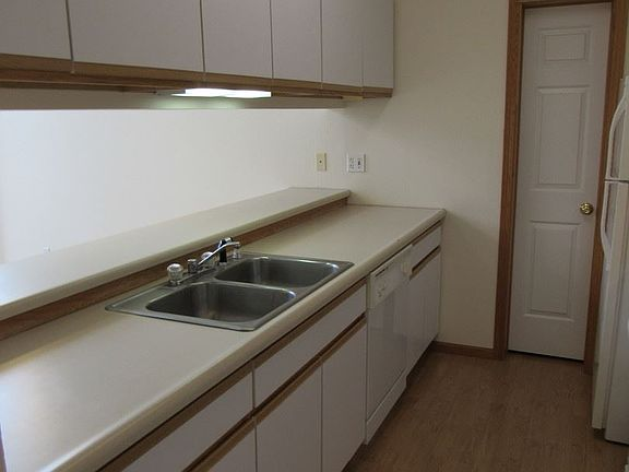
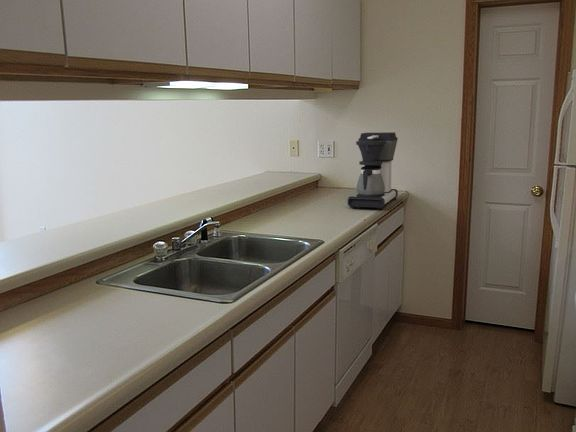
+ coffee maker (373, 169)
